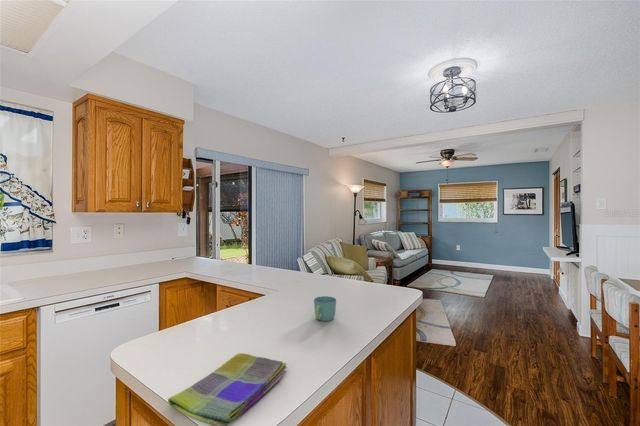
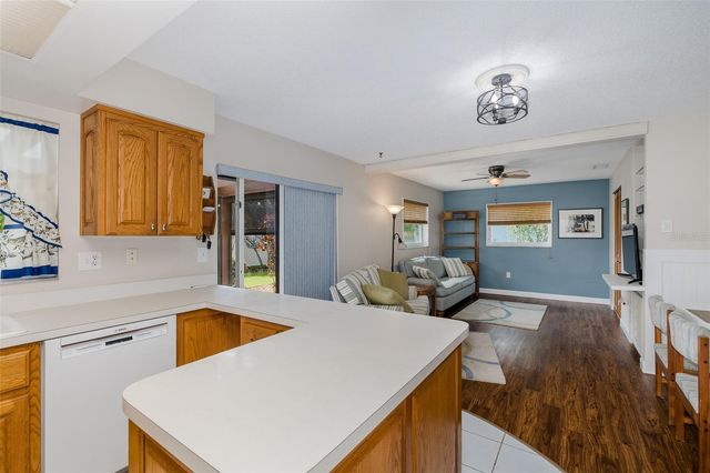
- dish towel (233, 382)
- mug (323, 309)
